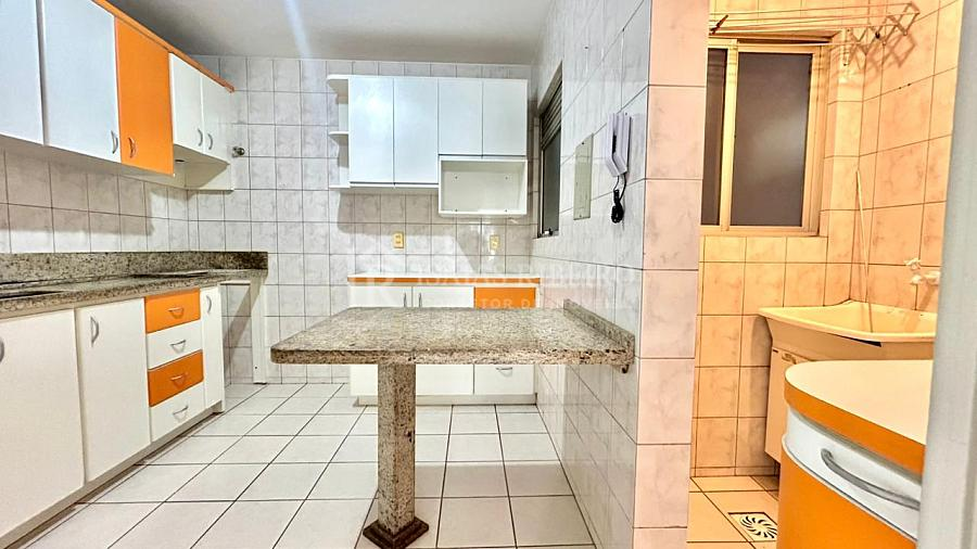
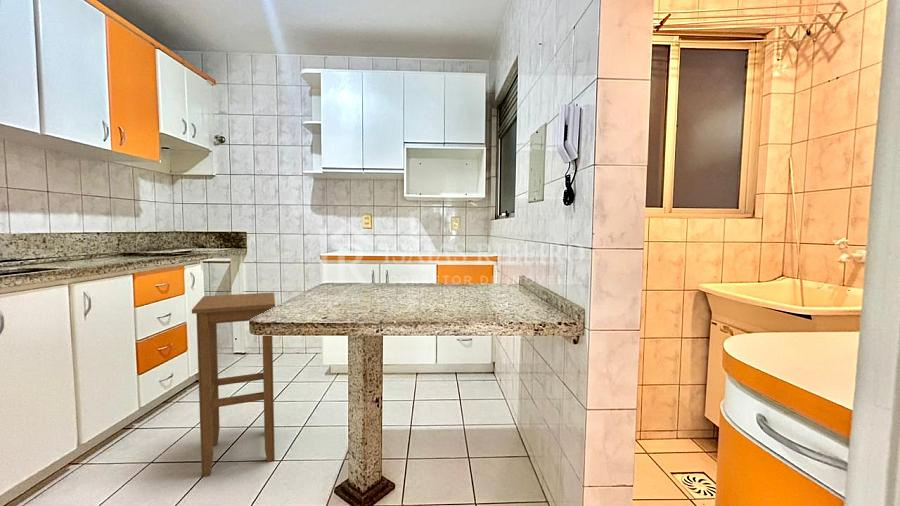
+ stool (239, 376)
